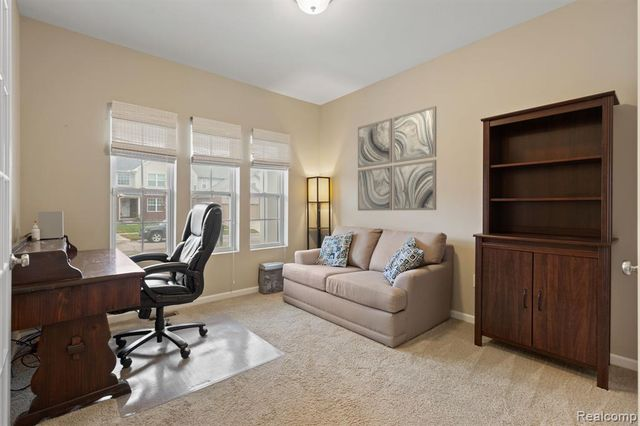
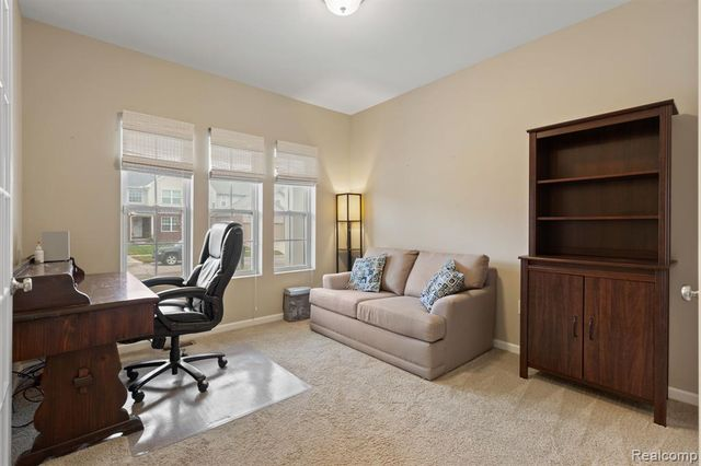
- wall art (393, 165)
